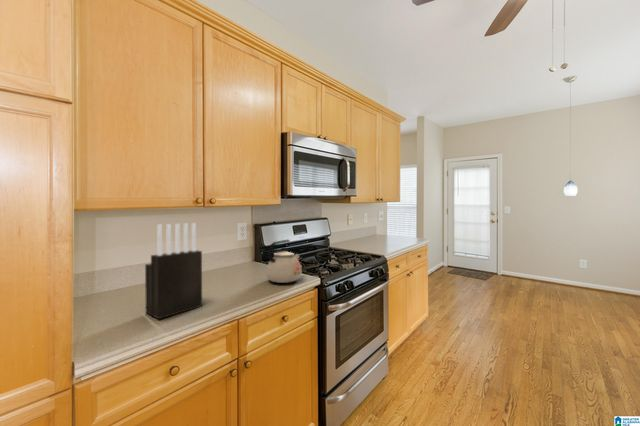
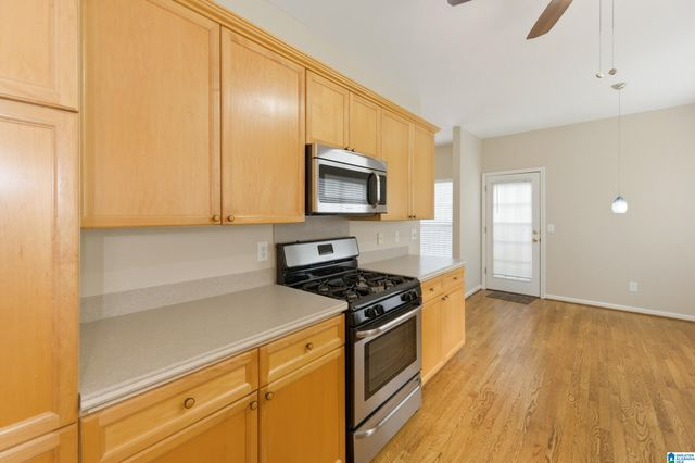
- knife block (173, 266)
- kettle (284, 260)
